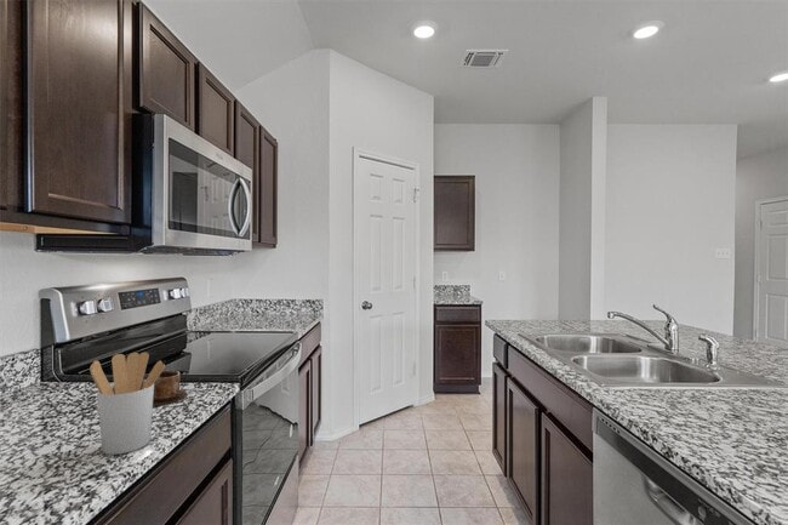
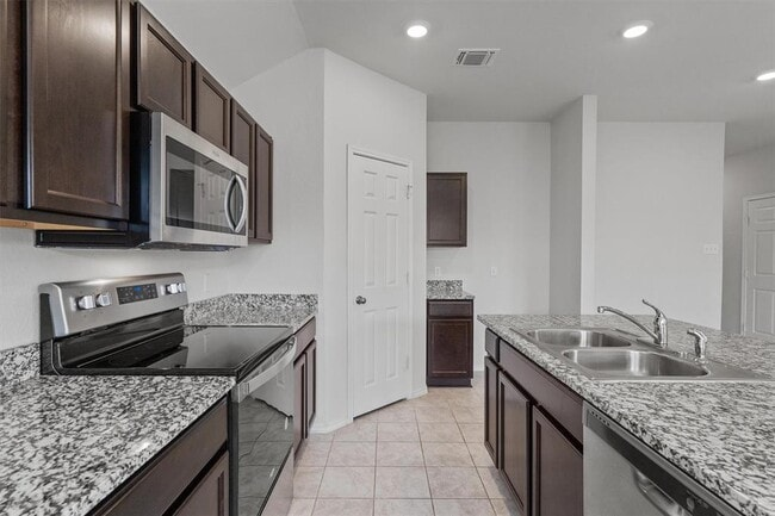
- utensil holder (127, 396)
- mug (162, 384)
